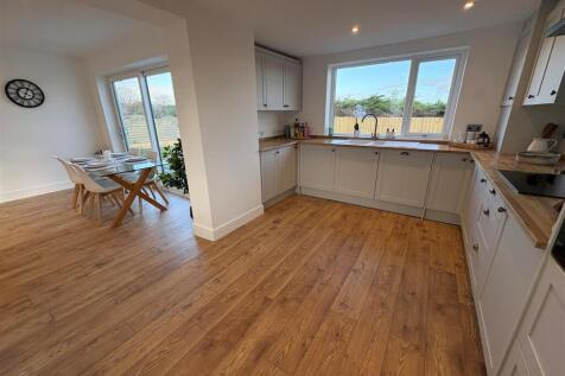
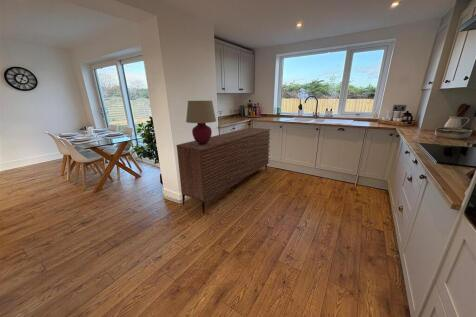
+ sideboard (233, 161)
+ table lamp (201, 122)
